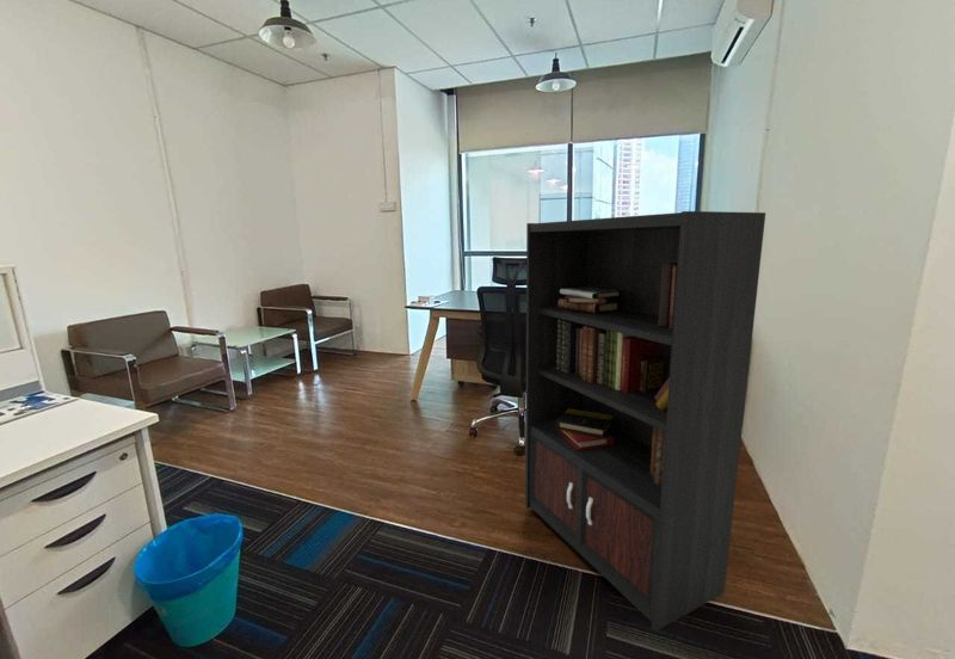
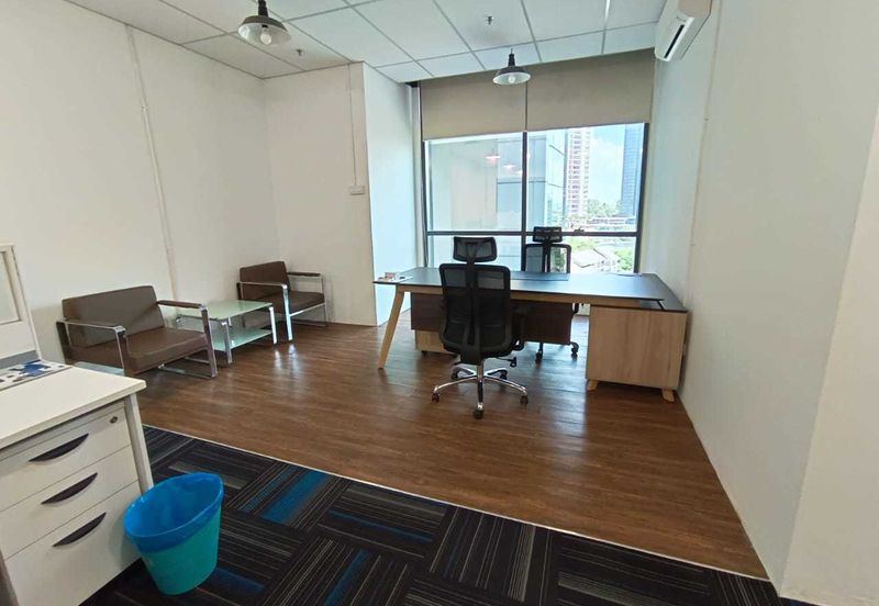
- bookcase (666, 400)
